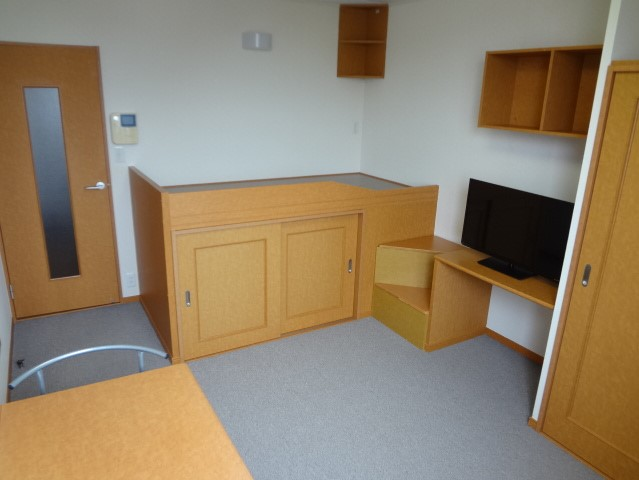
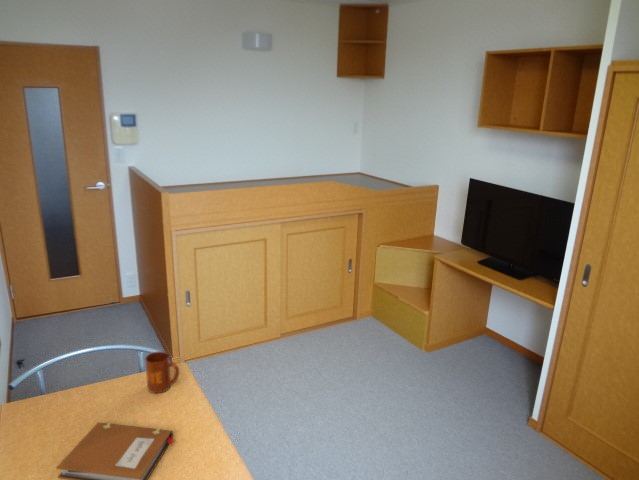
+ mug (163, 373)
+ notebook (120, 452)
